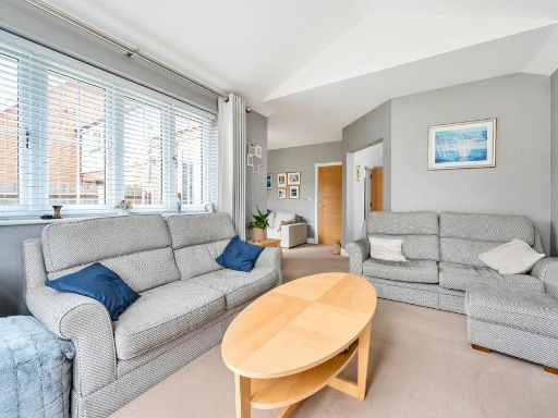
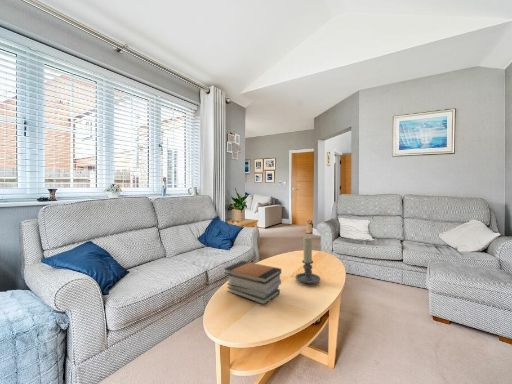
+ candle holder (308, 258)
+ book stack (253, 280)
